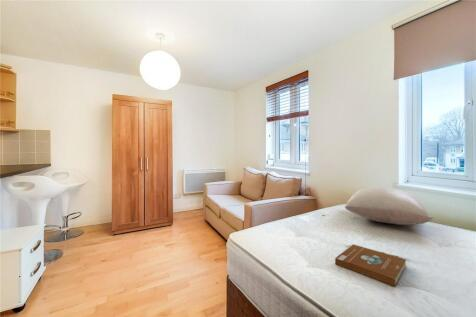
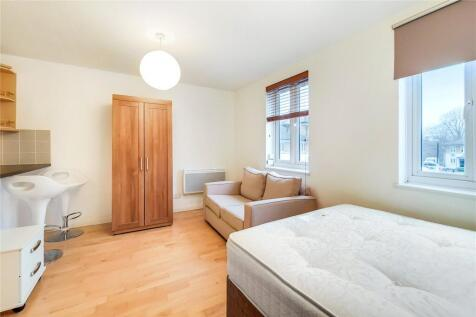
- book (370, 261)
- pillow (384, 204)
